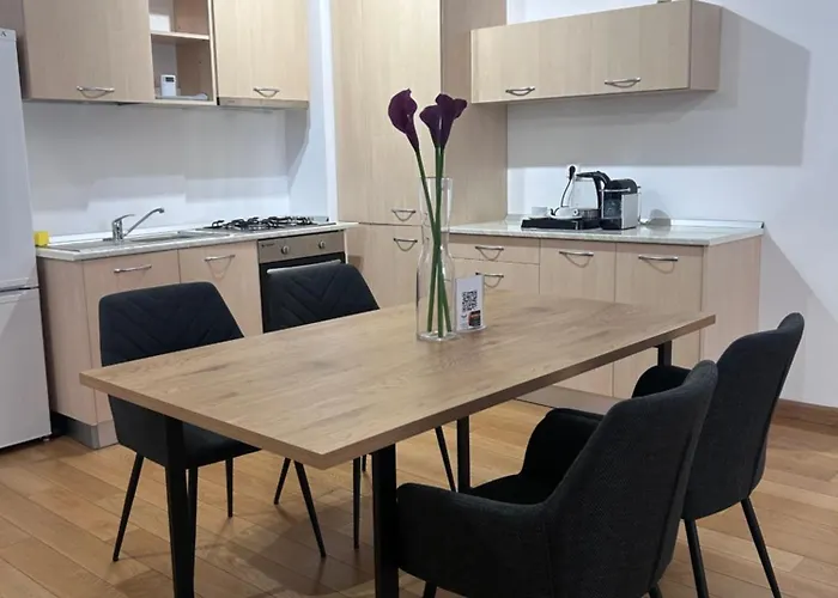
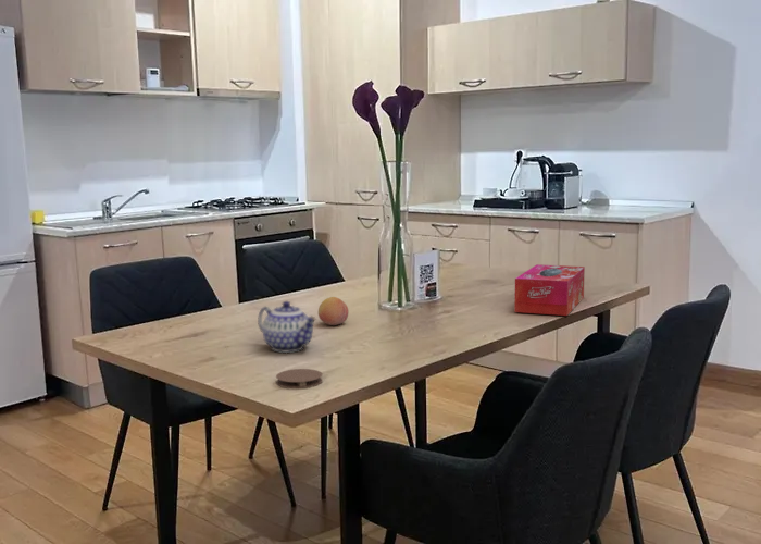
+ fruit (334, 310)
+ teapot (286, 324)
+ coaster (299, 378)
+ tissue box (550, 288)
